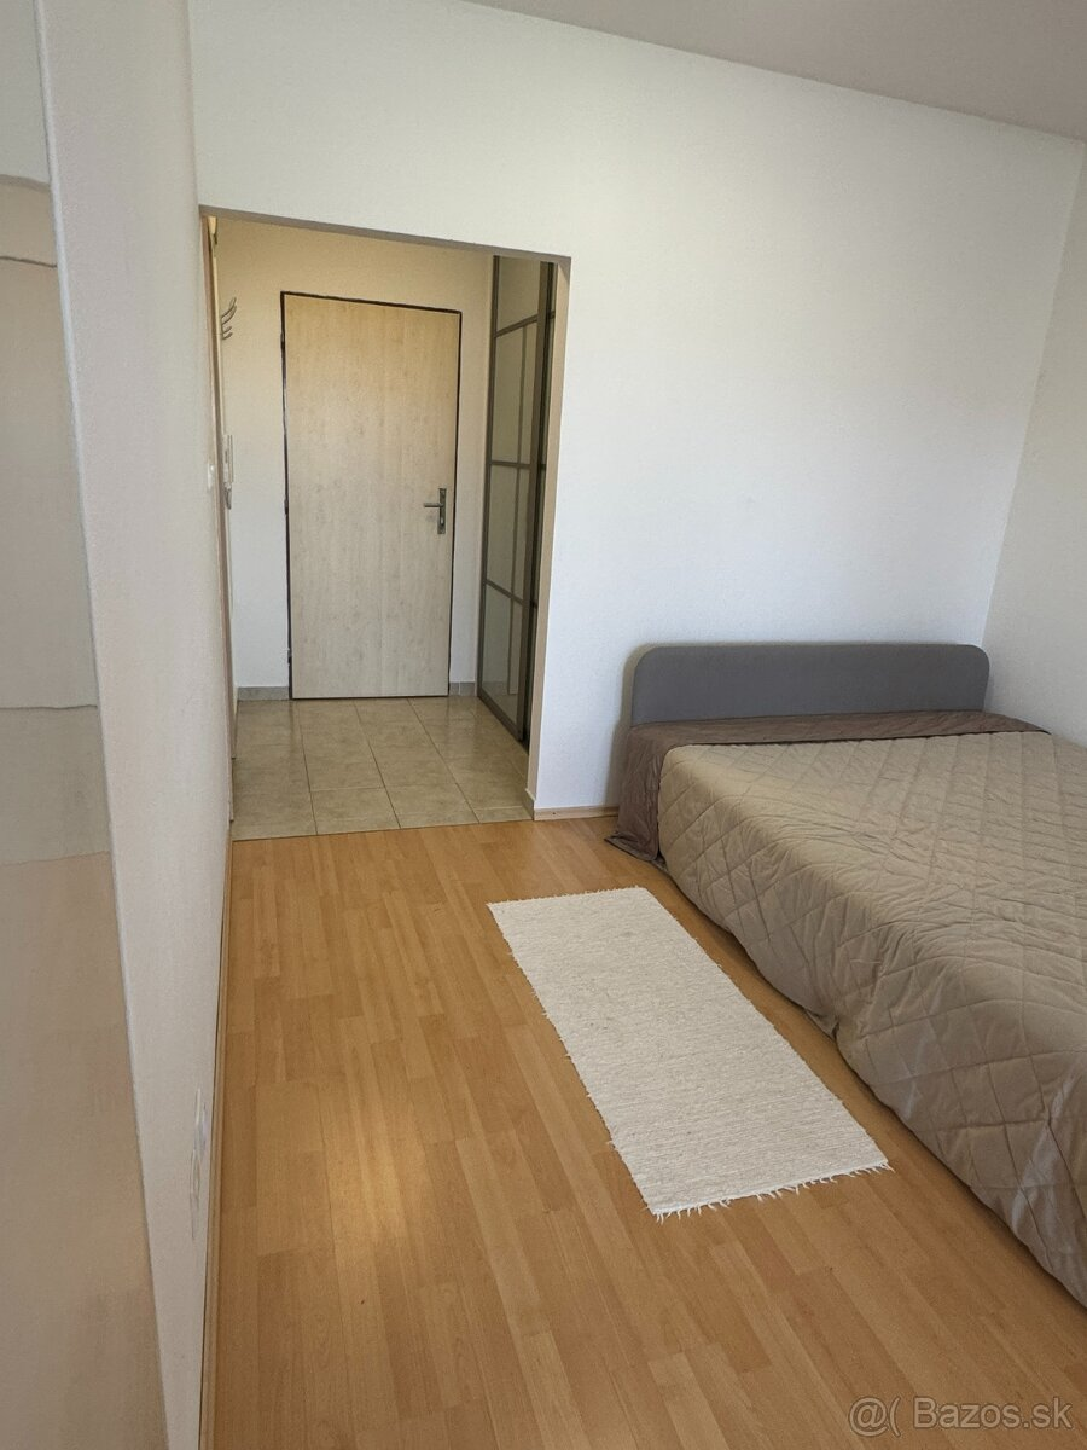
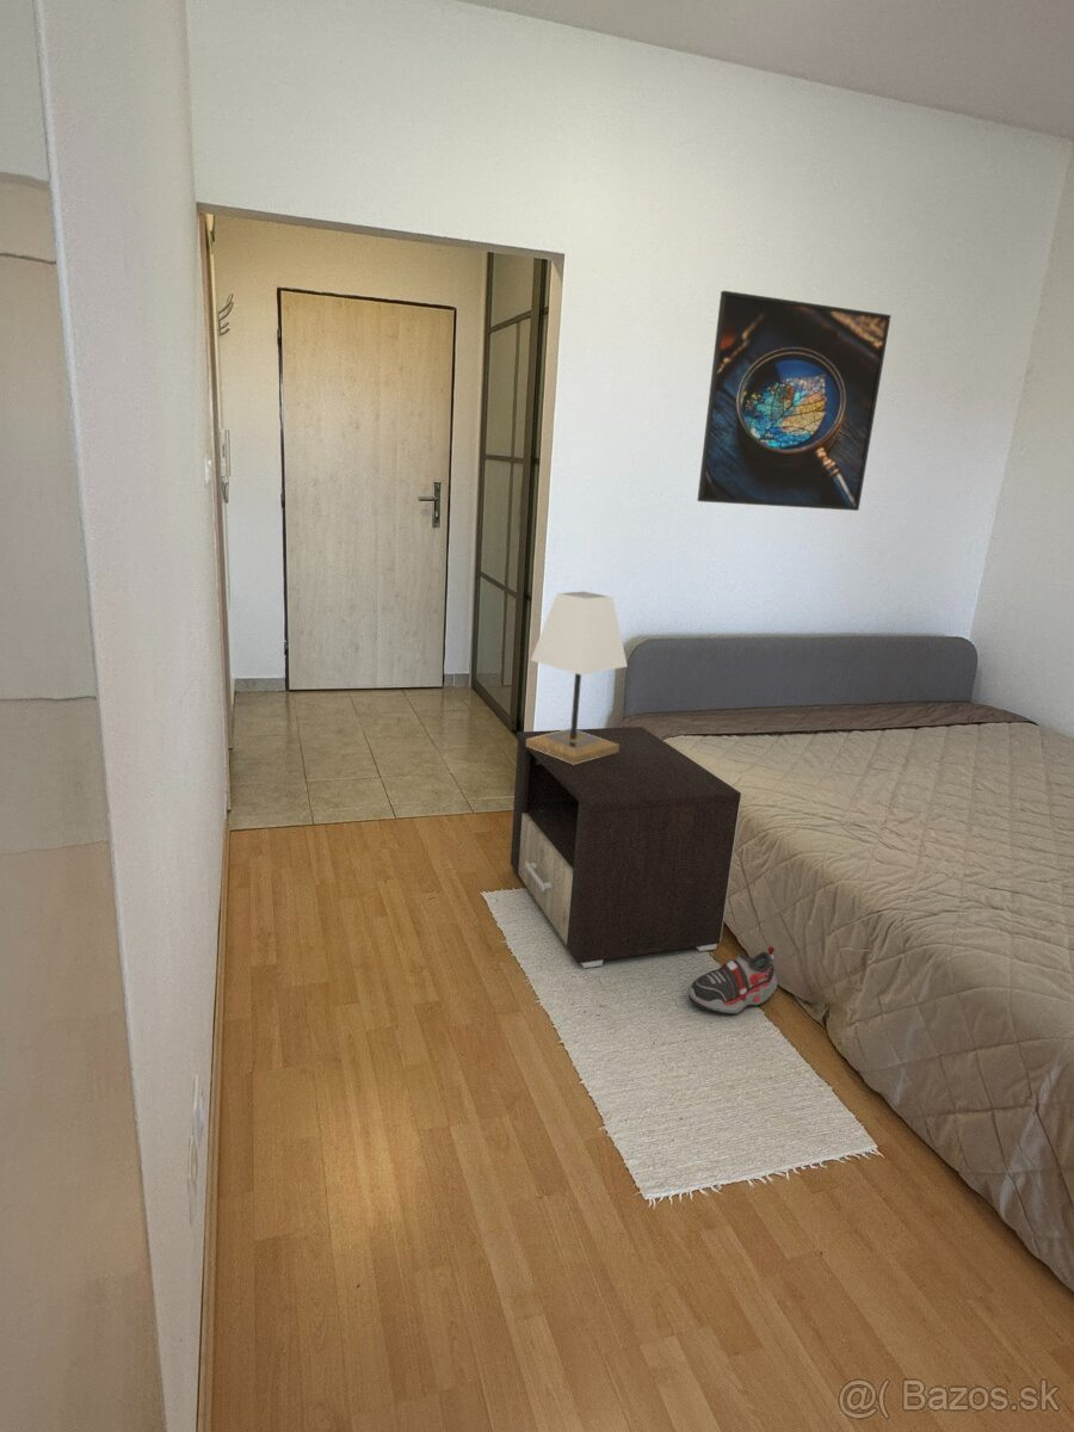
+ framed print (794, 407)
+ nightstand (609, 835)
+ lamp (578, 673)
+ shoe (736, 979)
